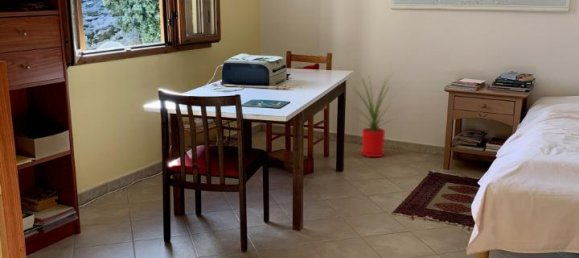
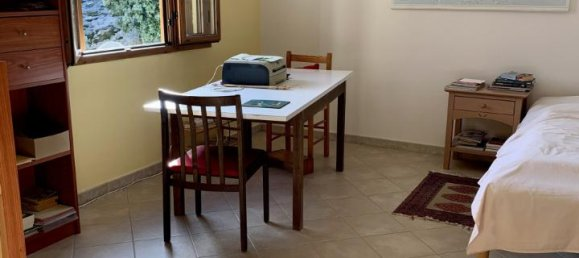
- house plant (374, 114)
